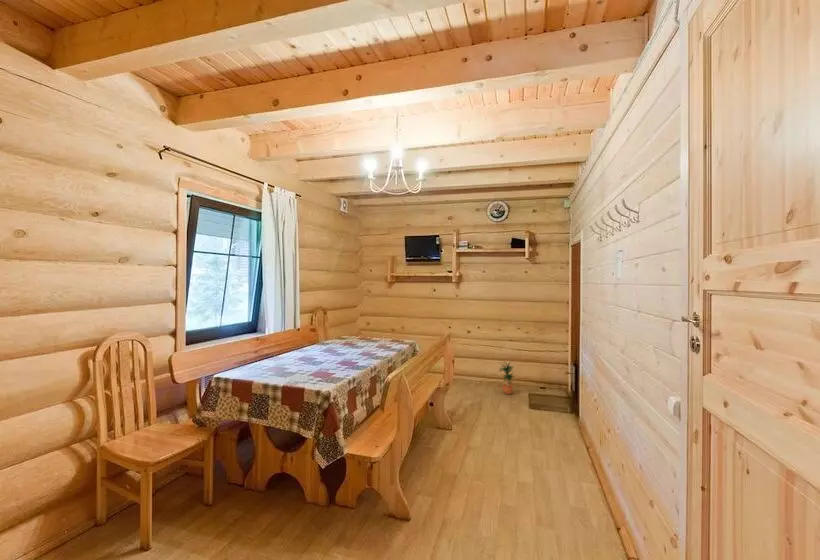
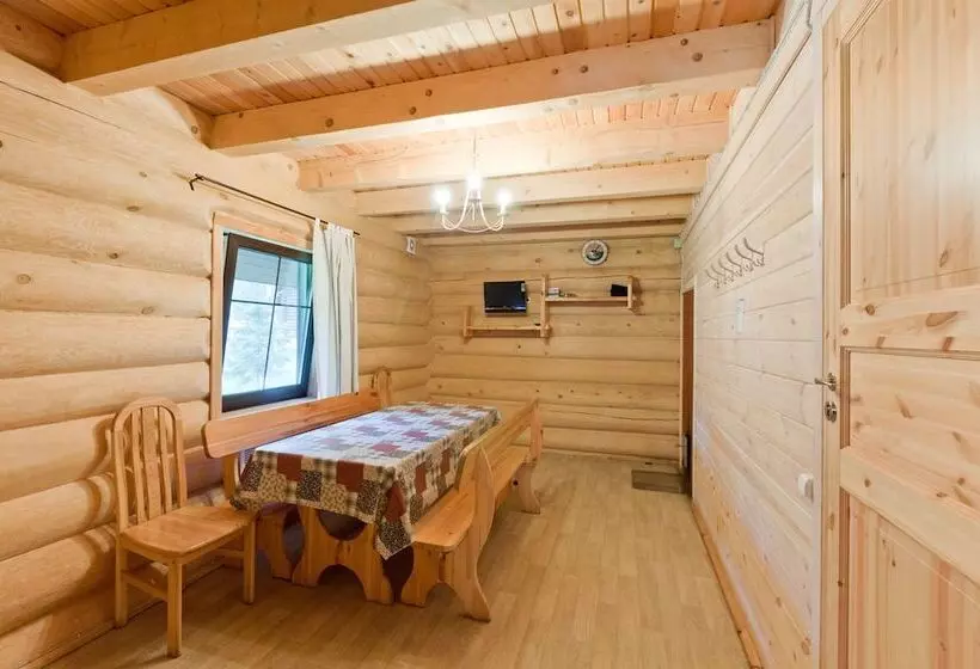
- potted plant (506, 377)
